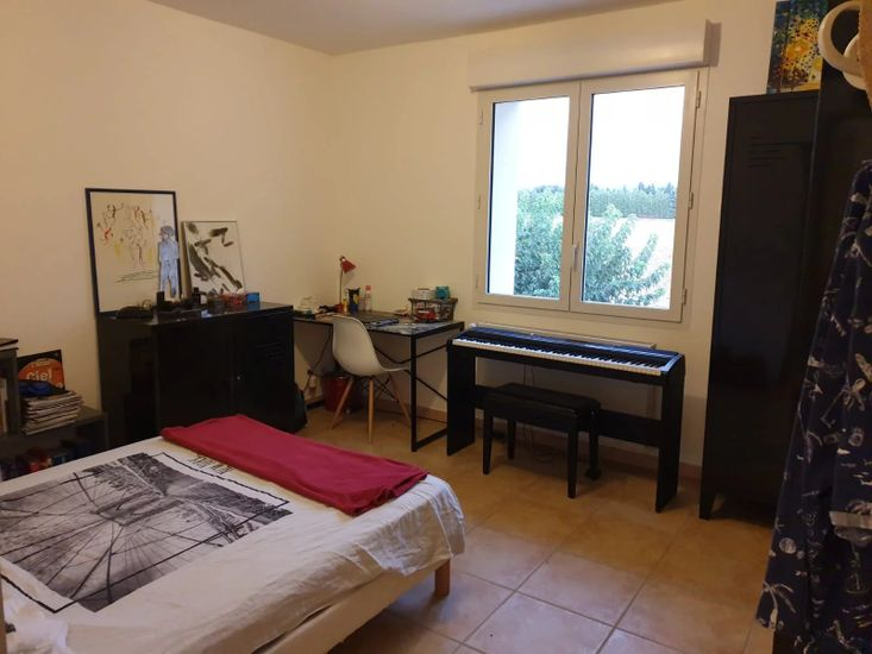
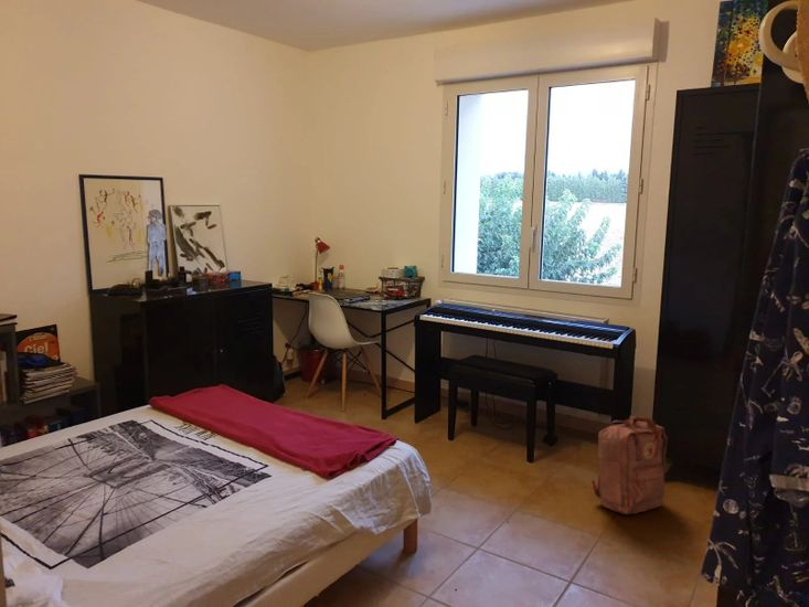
+ backpack (629, 460)
